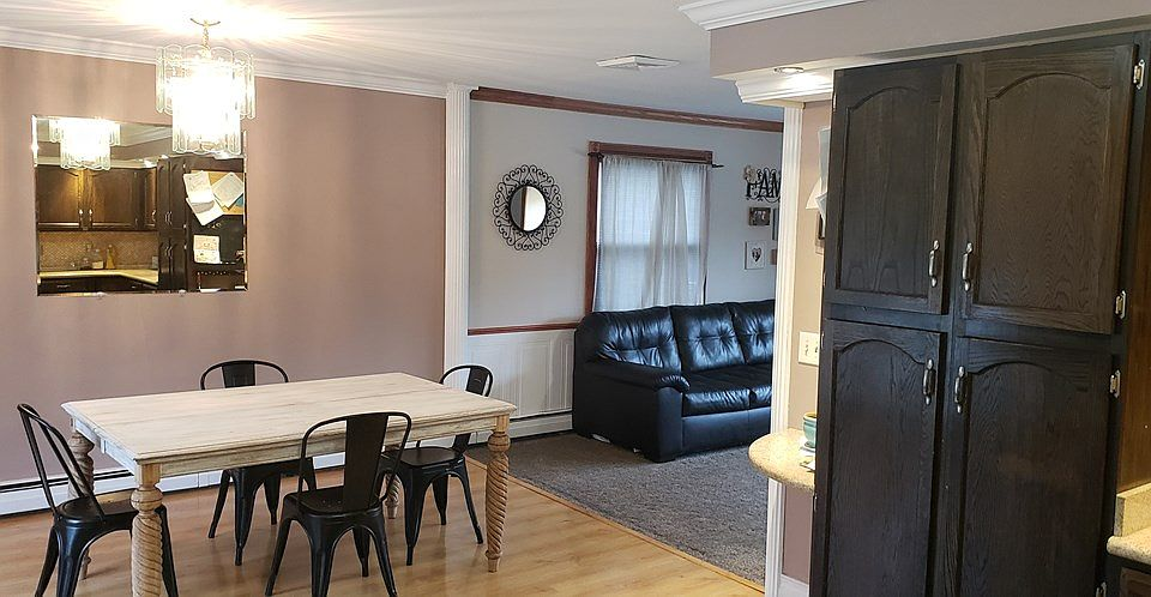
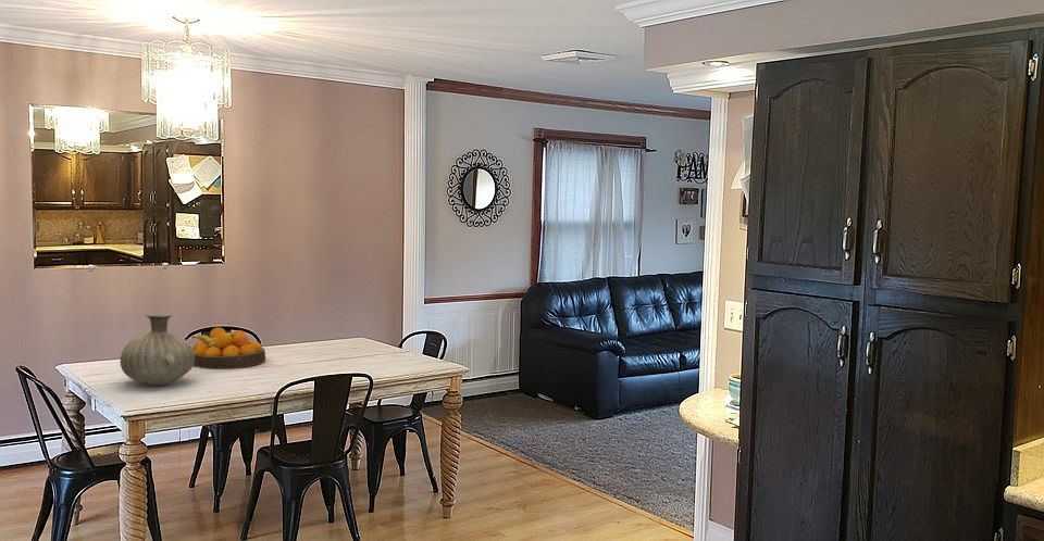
+ fruit bowl (227, 345)
+ vase (158, 348)
